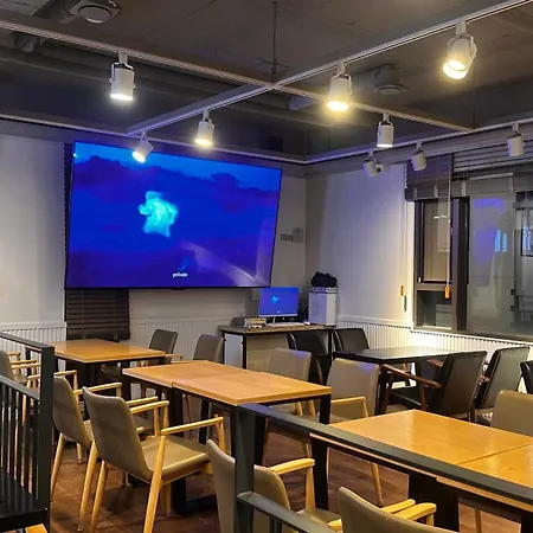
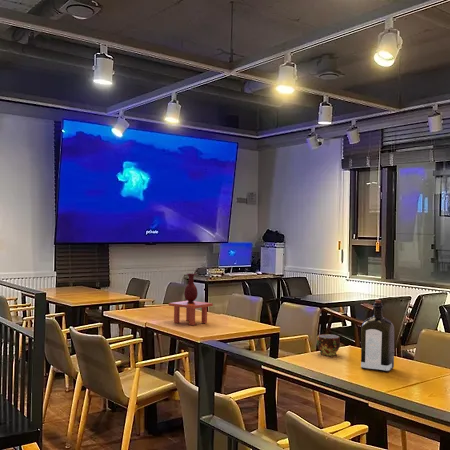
+ vase (190, 298)
+ liquor (377, 334)
+ cup (329, 345)
